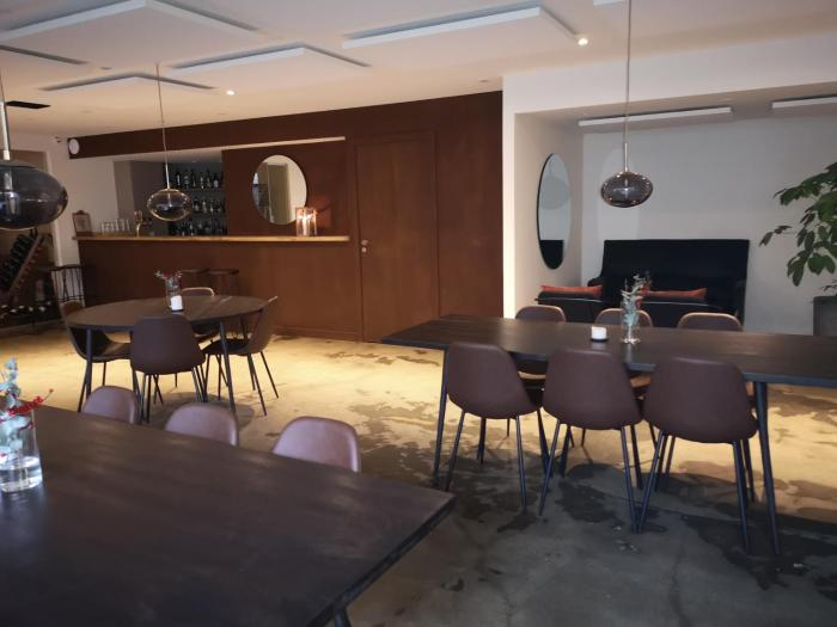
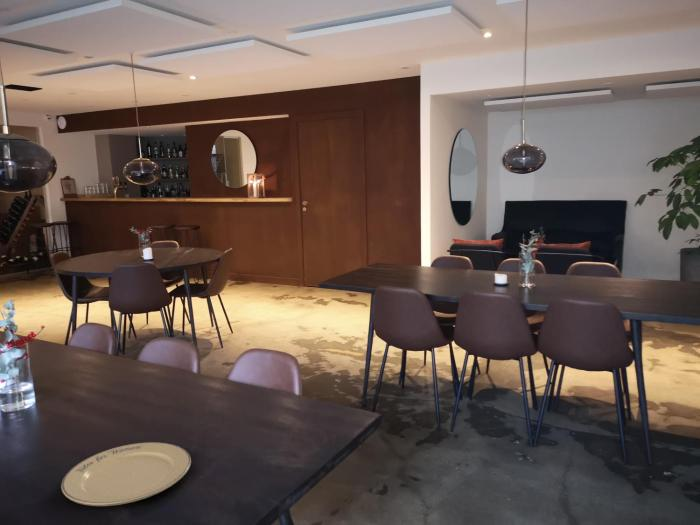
+ chinaware (128, 474)
